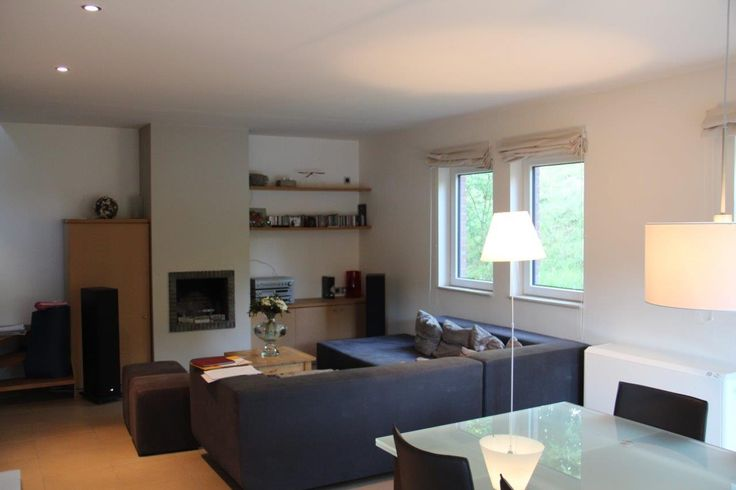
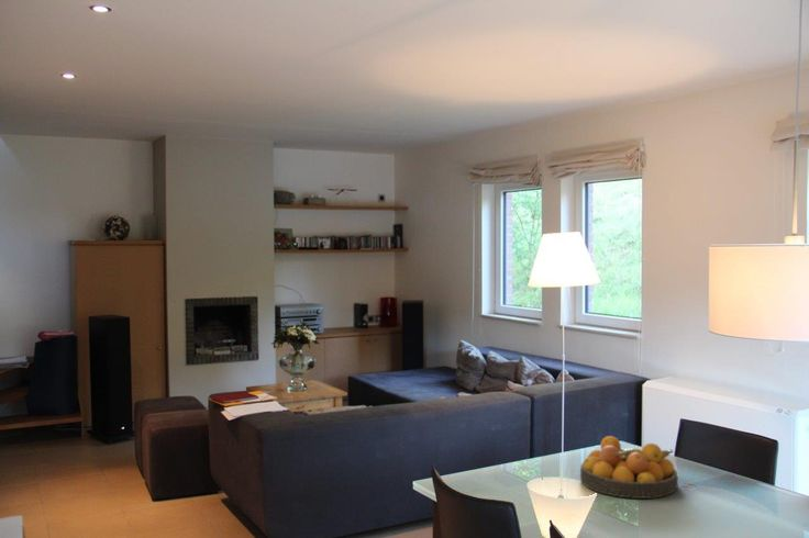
+ fruit bowl (628, 462)
